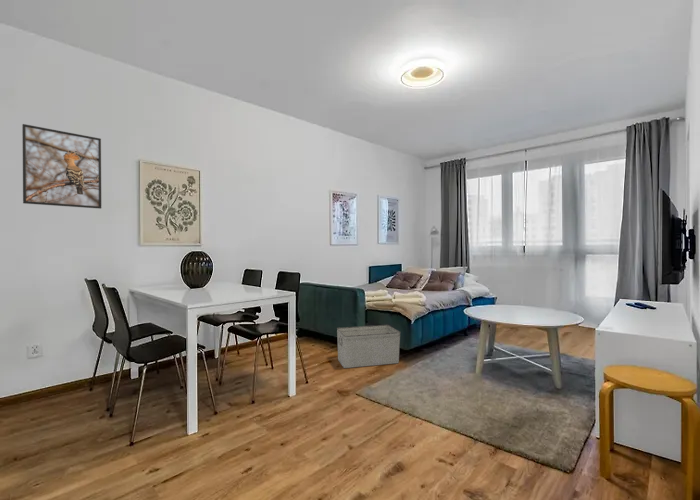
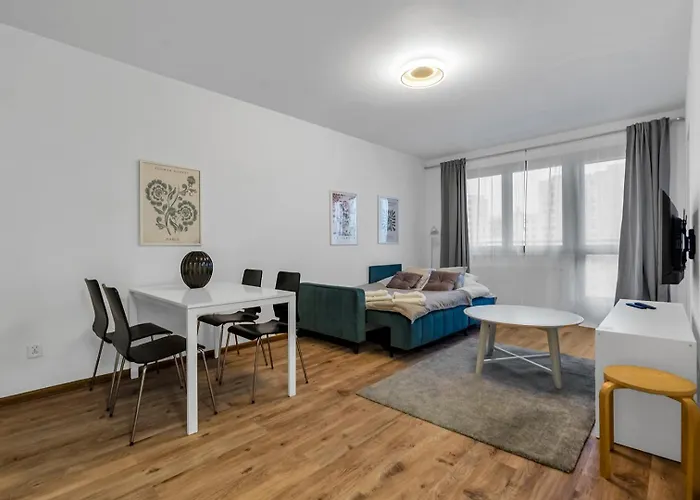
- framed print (64, 169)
- storage bin (367, 345)
